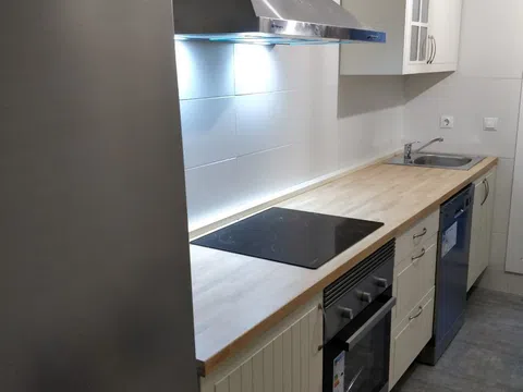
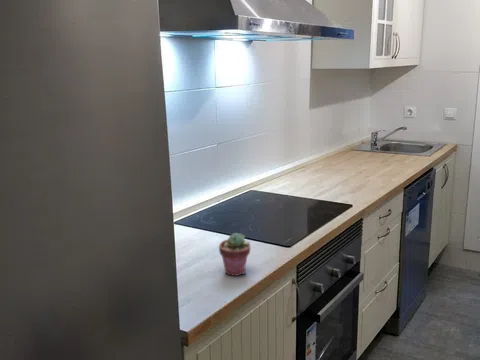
+ potted succulent (234, 252)
